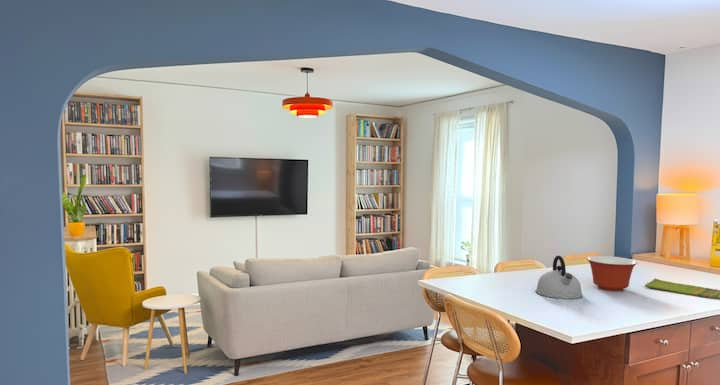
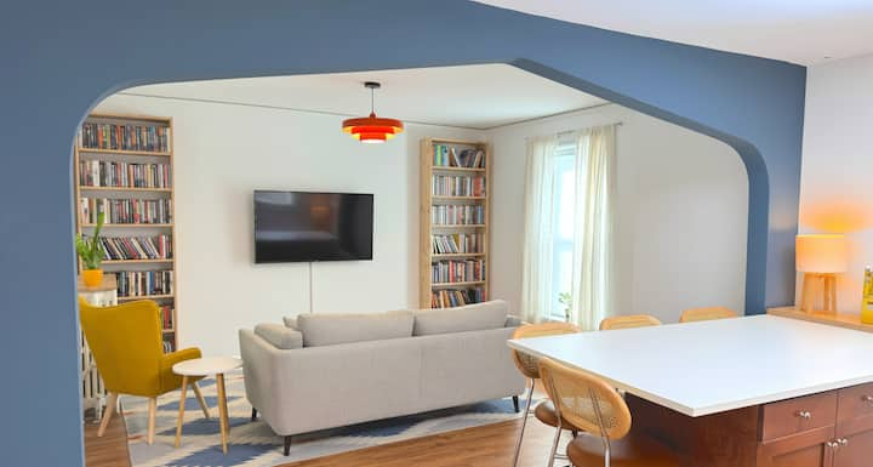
- kettle (560, 275)
- dish towel (685, 288)
- mixing bowl (610, 274)
